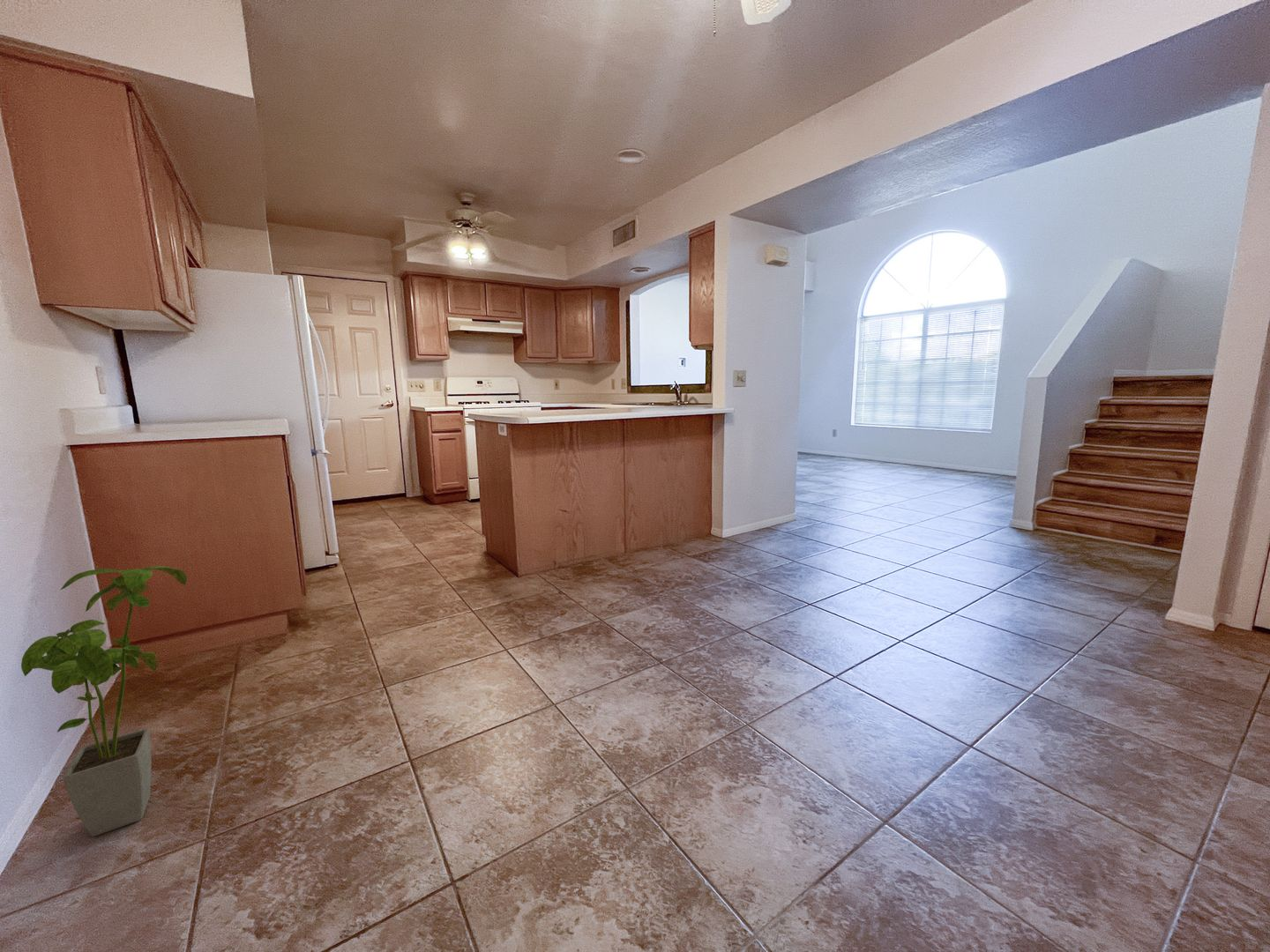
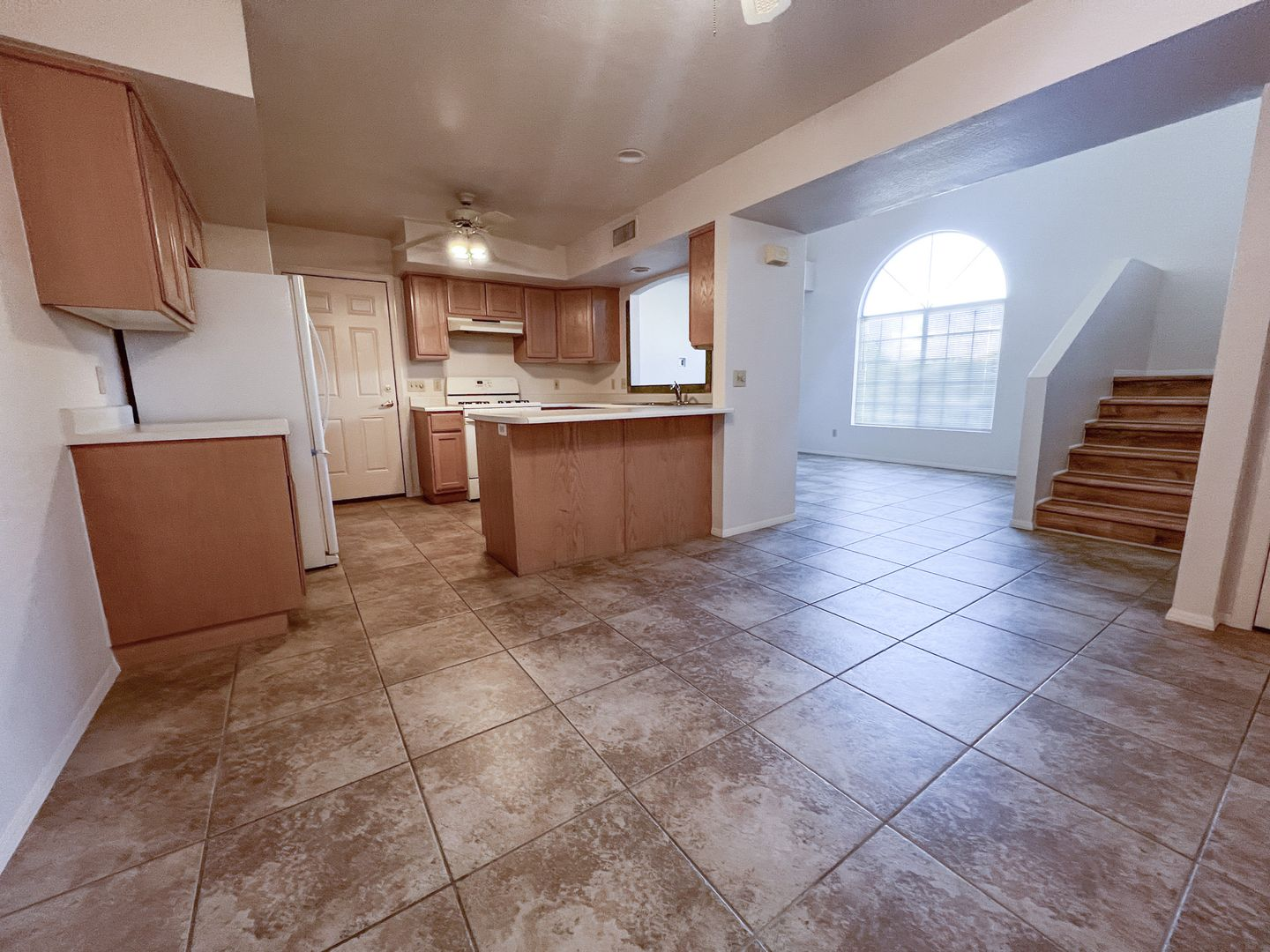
- house plant (120, 688)
